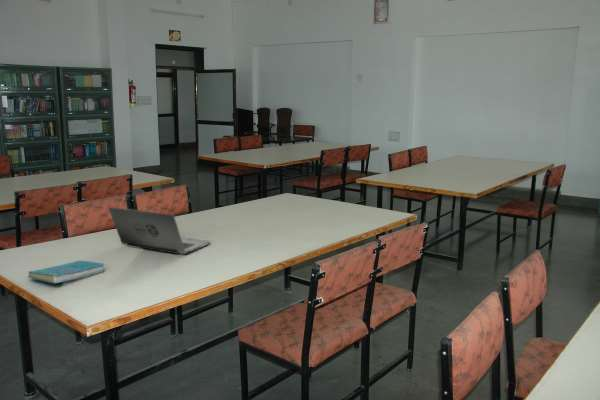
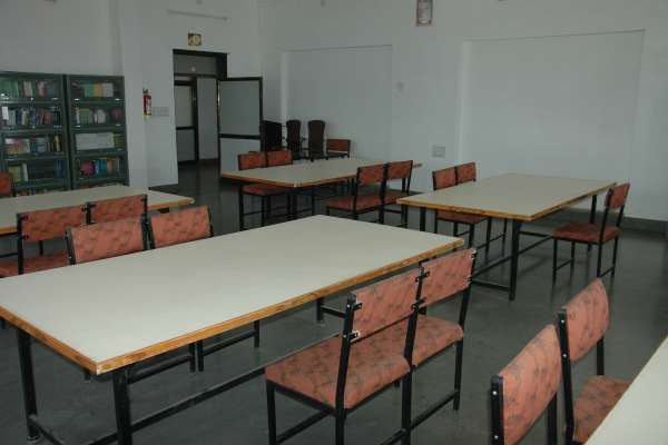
- cover (67, 269)
- laptop (160, 226)
